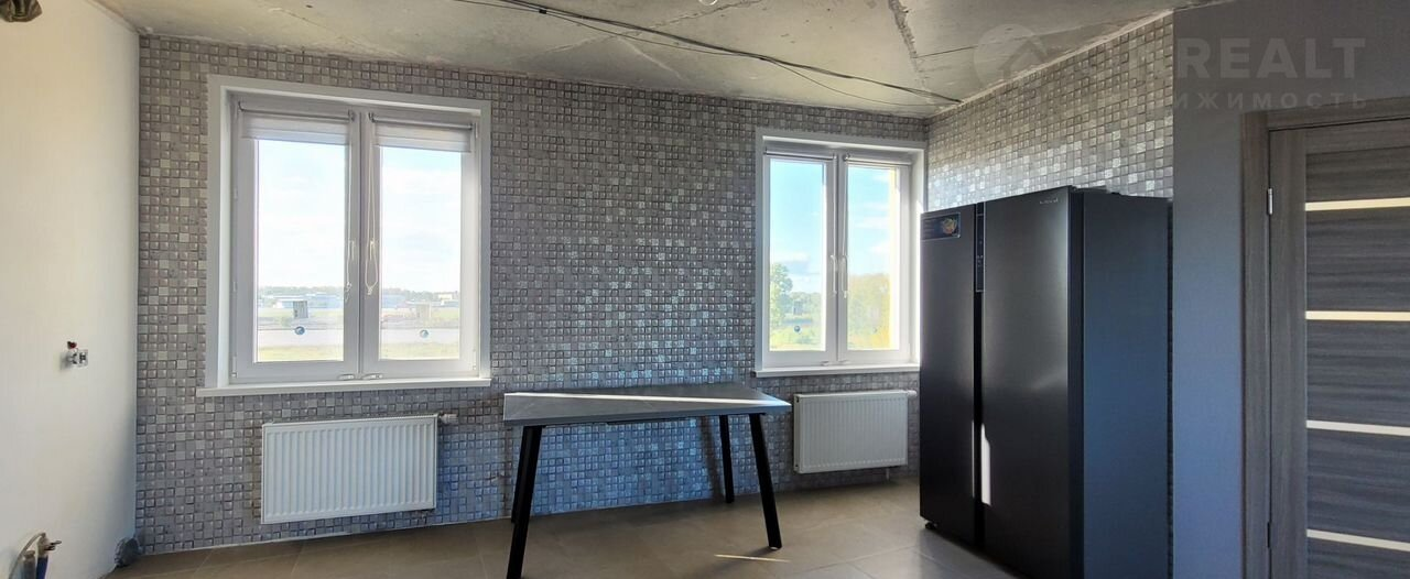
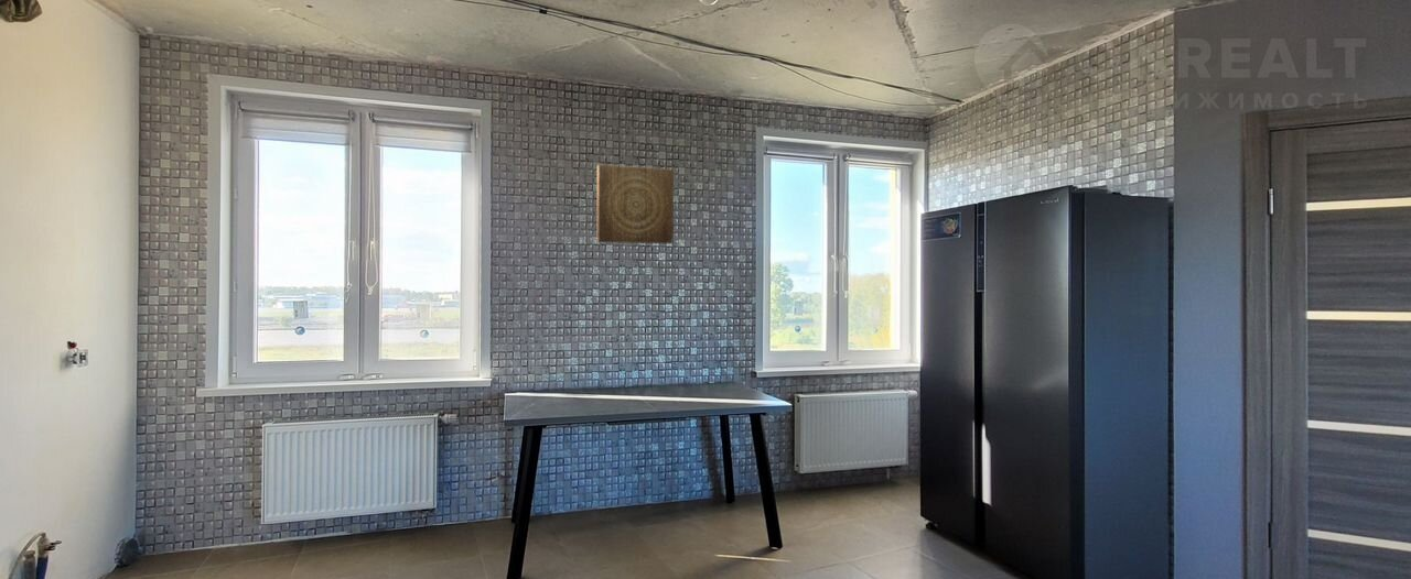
+ wall art (635, 205)
